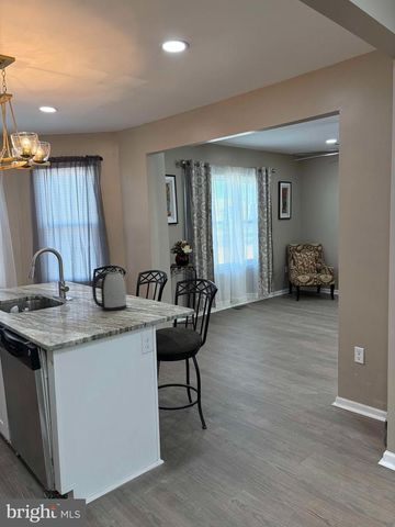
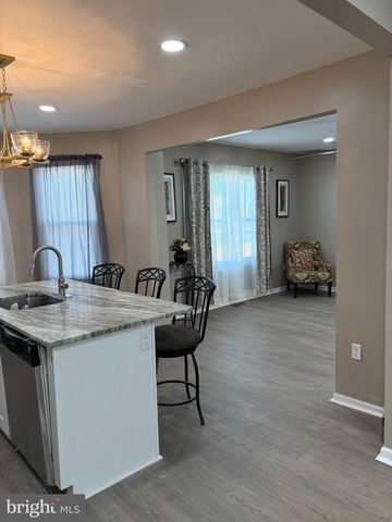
- kettle (109, 290)
